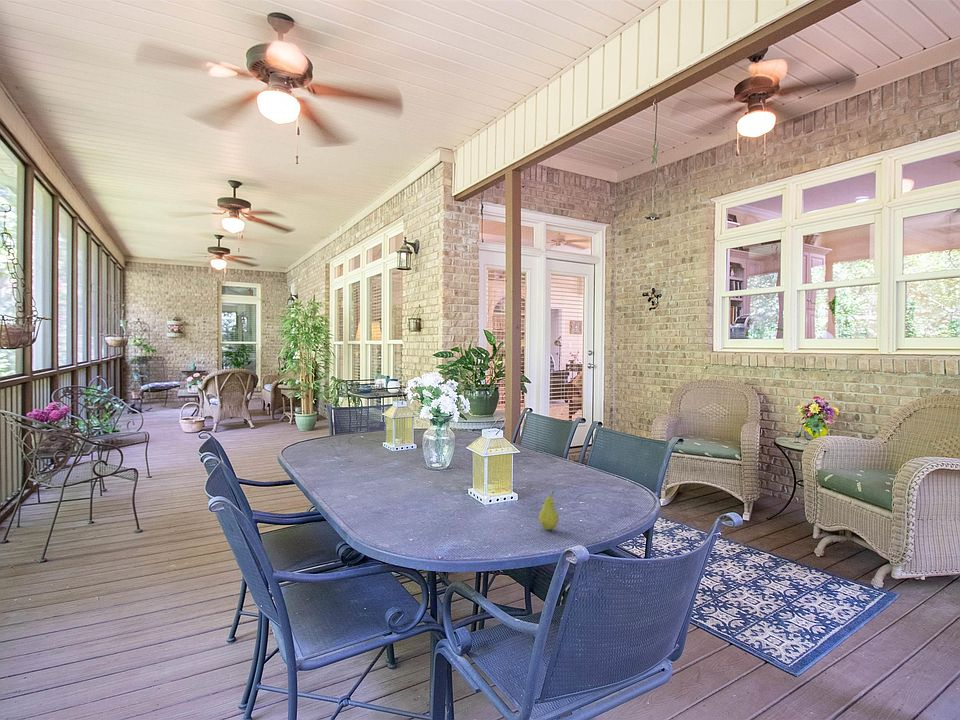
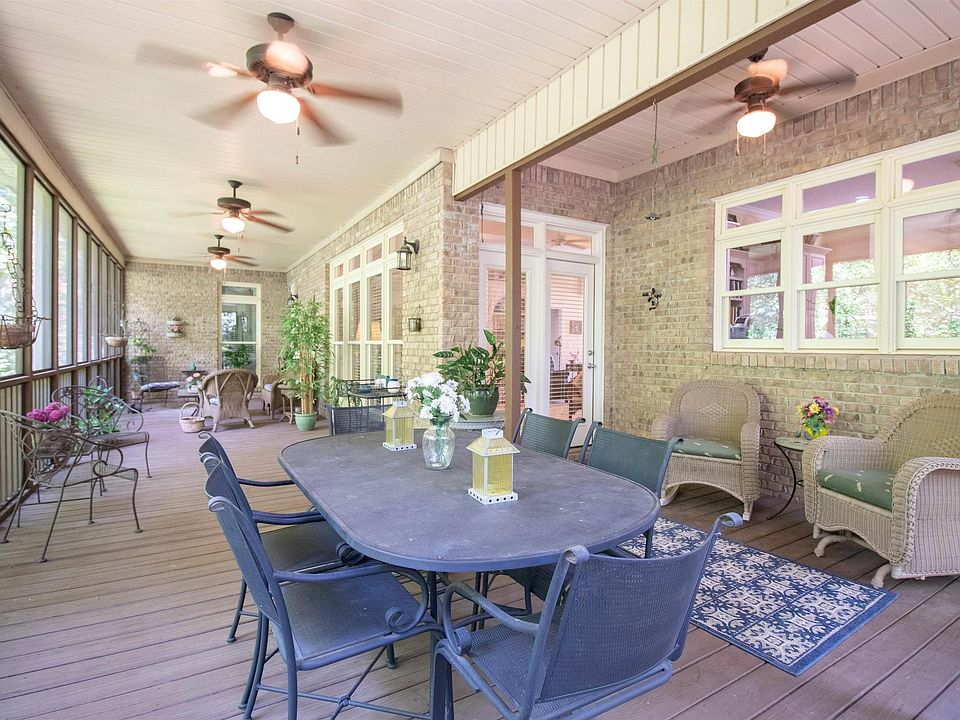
- fruit (548, 509)
